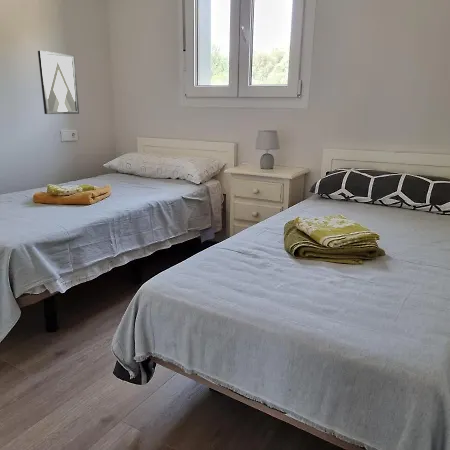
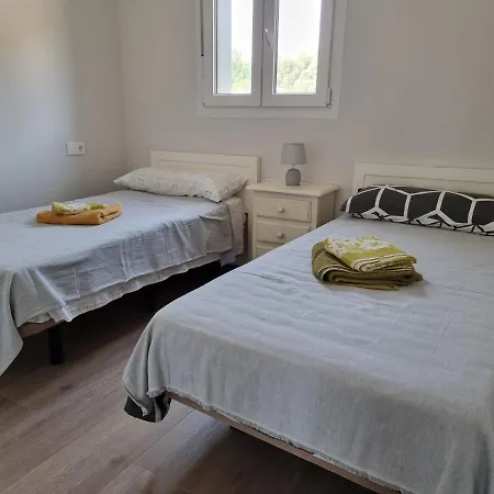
- wall art (59, 84)
